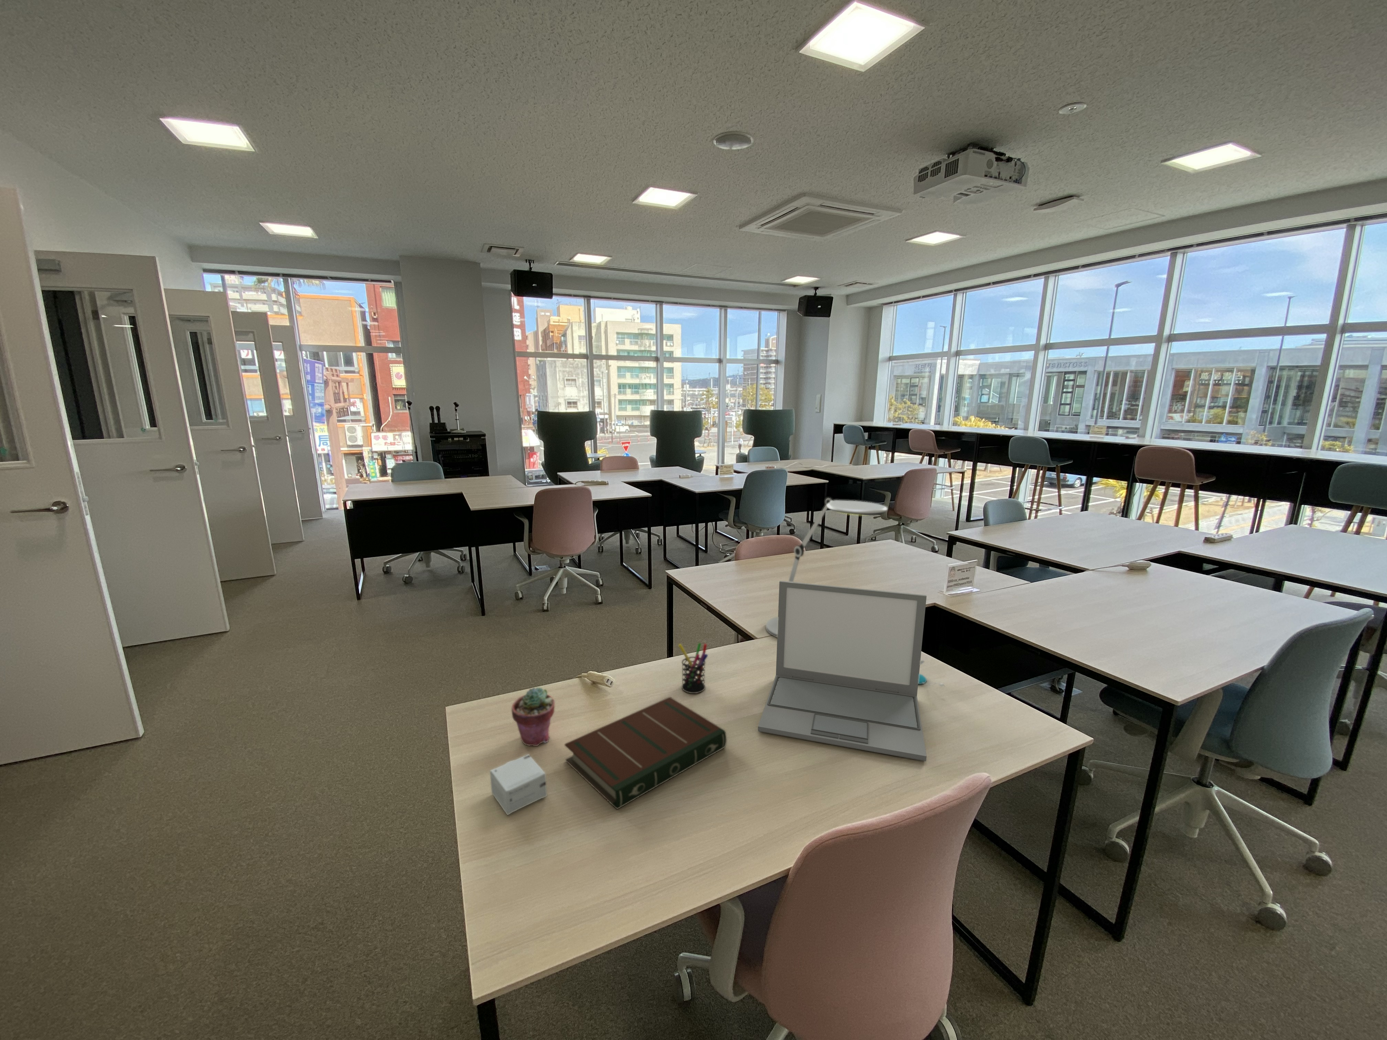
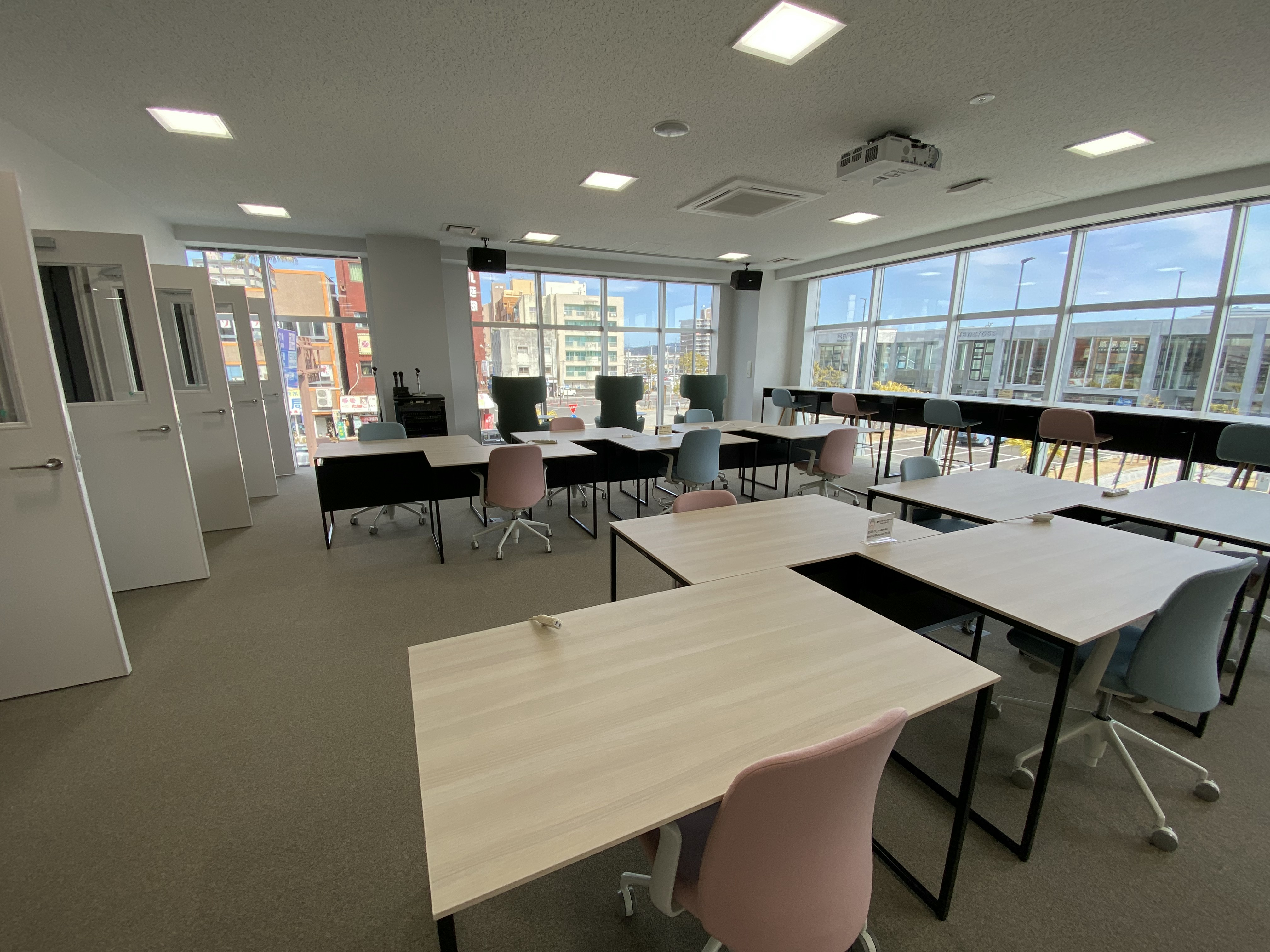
- laptop (844, 661)
- small box (518, 783)
- book (648, 746)
- desk lamp (803, 555)
- space heater (923, 675)
- pen holder (696, 664)
- potted succulent (534, 713)
